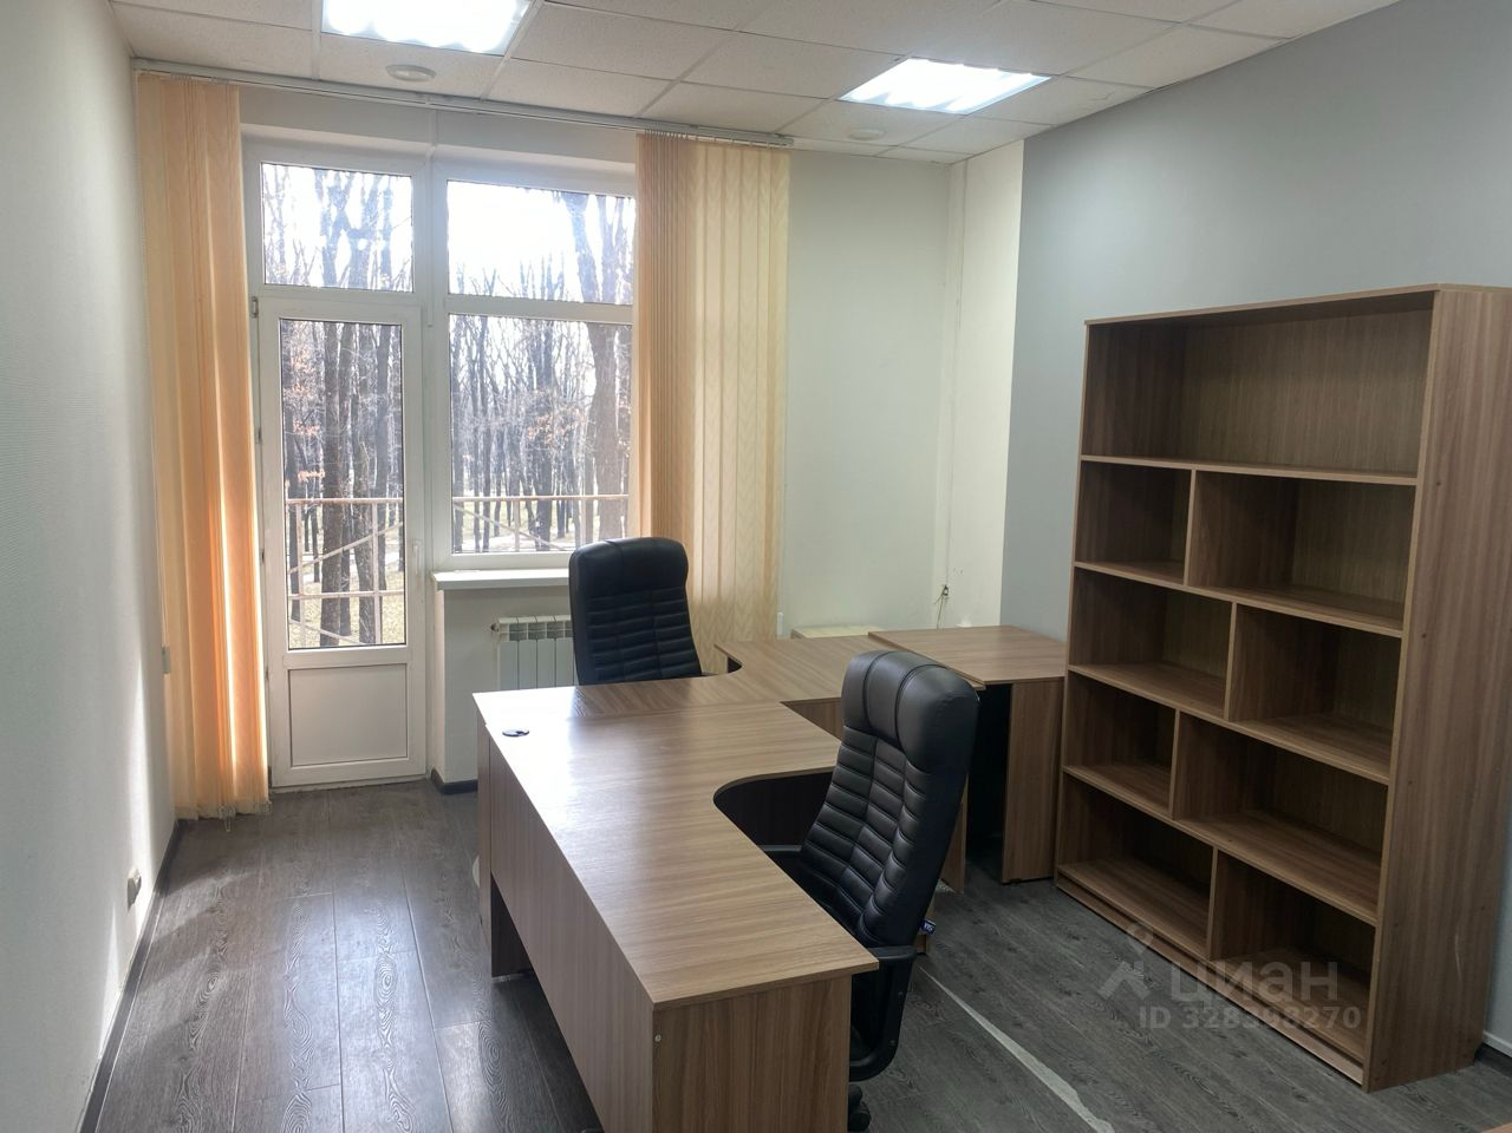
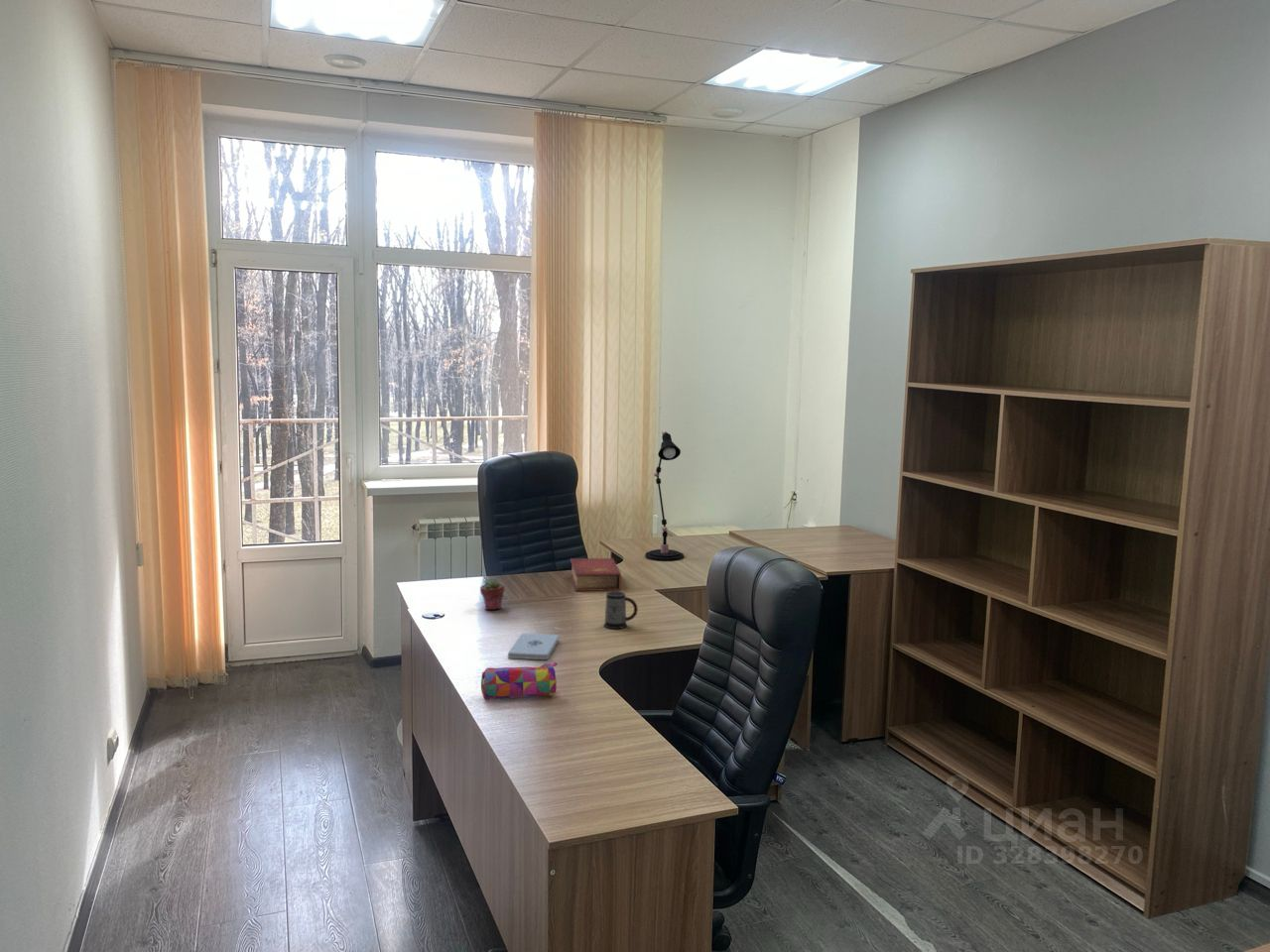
+ notepad (534, 646)
+ pencil case (519, 680)
+ mug (620, 609)
+ desk lamp (661, 495)
+ book (594, 573)
+ potted succulent (492, 592)
